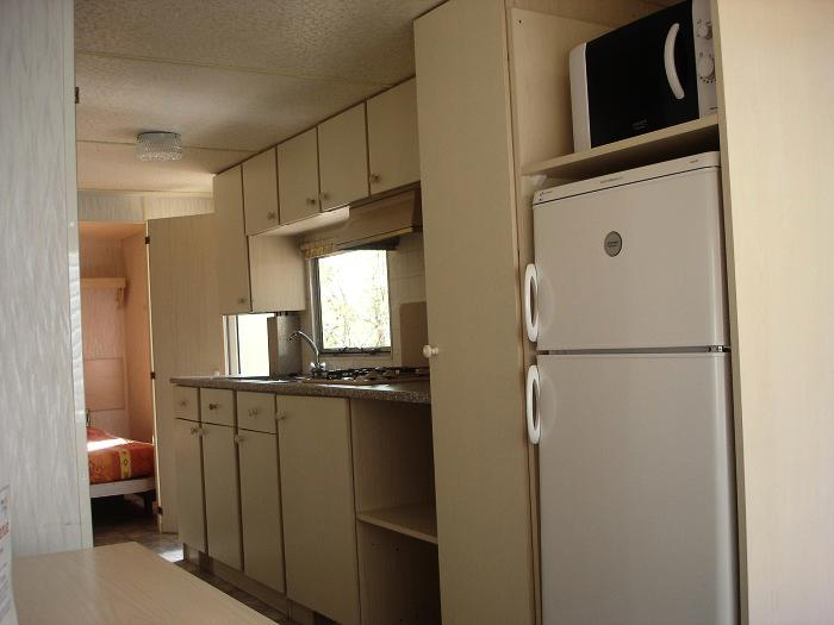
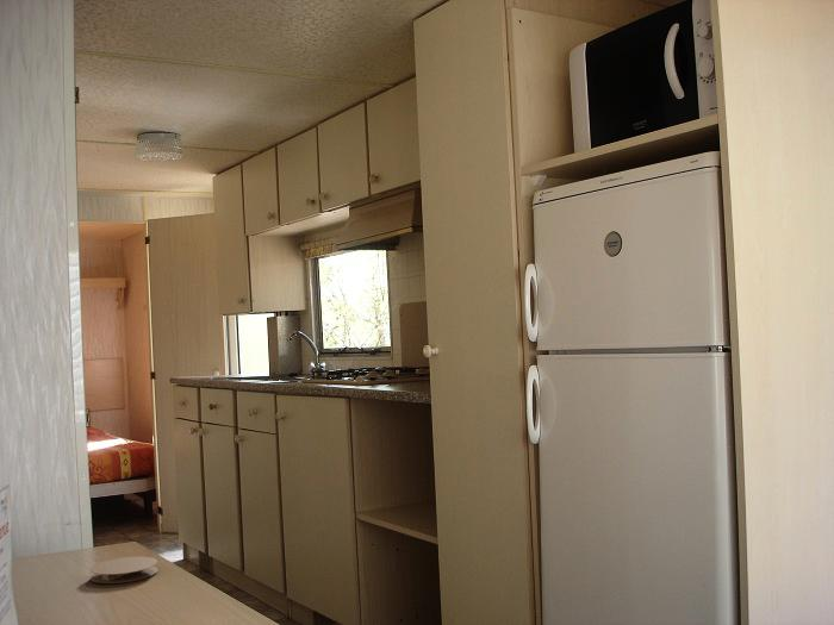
+ coaster (124, 569)
